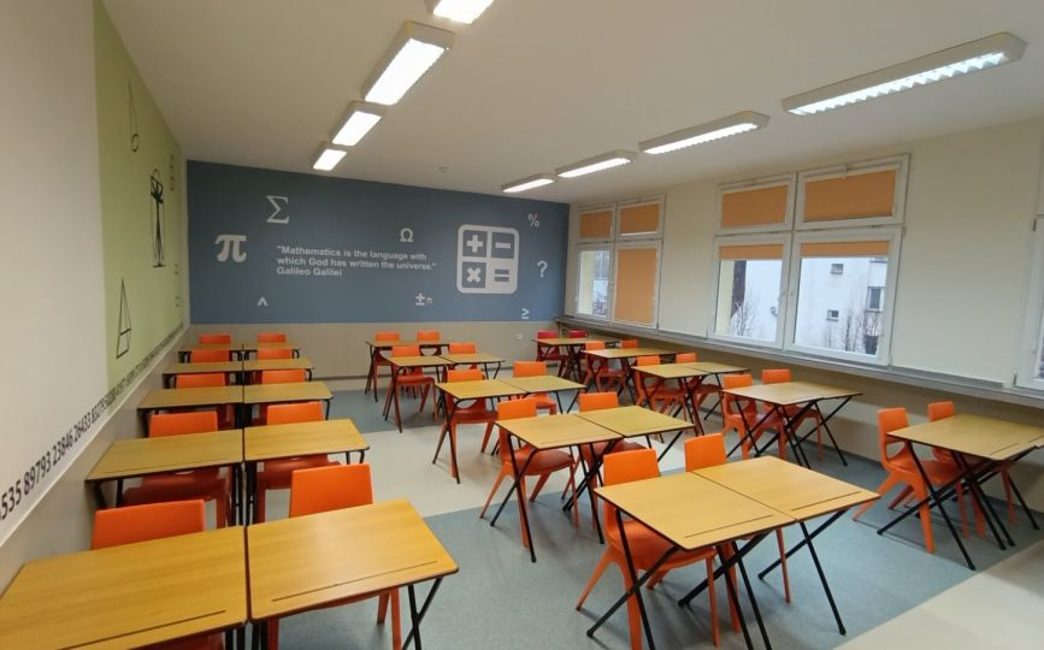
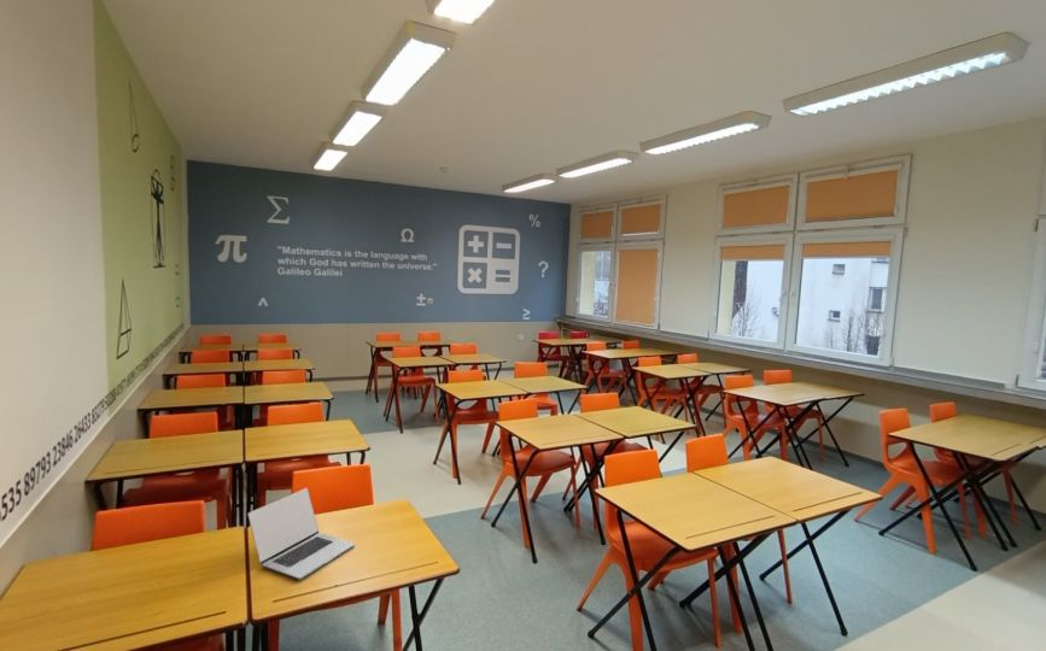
+ laptop (303, 529)
